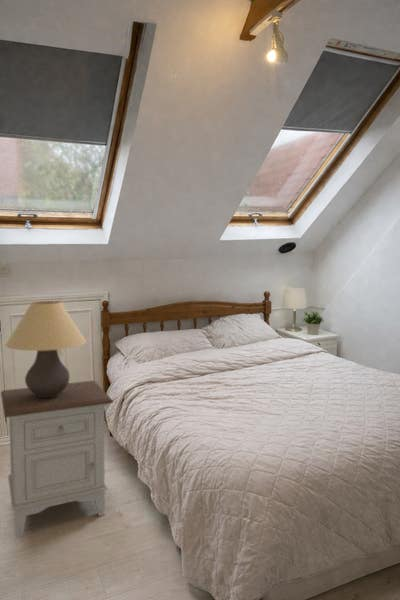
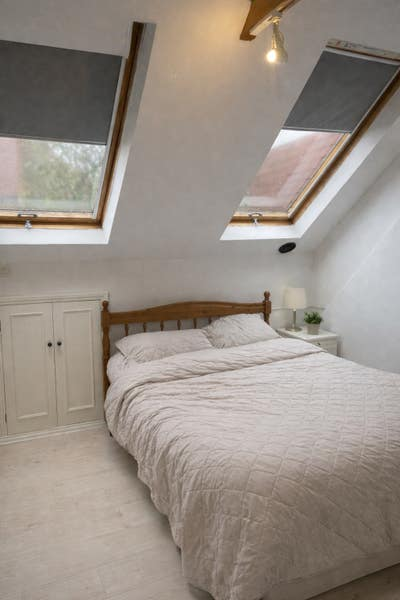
- table lamp (47, 349)
- nightstand (56, 453)
